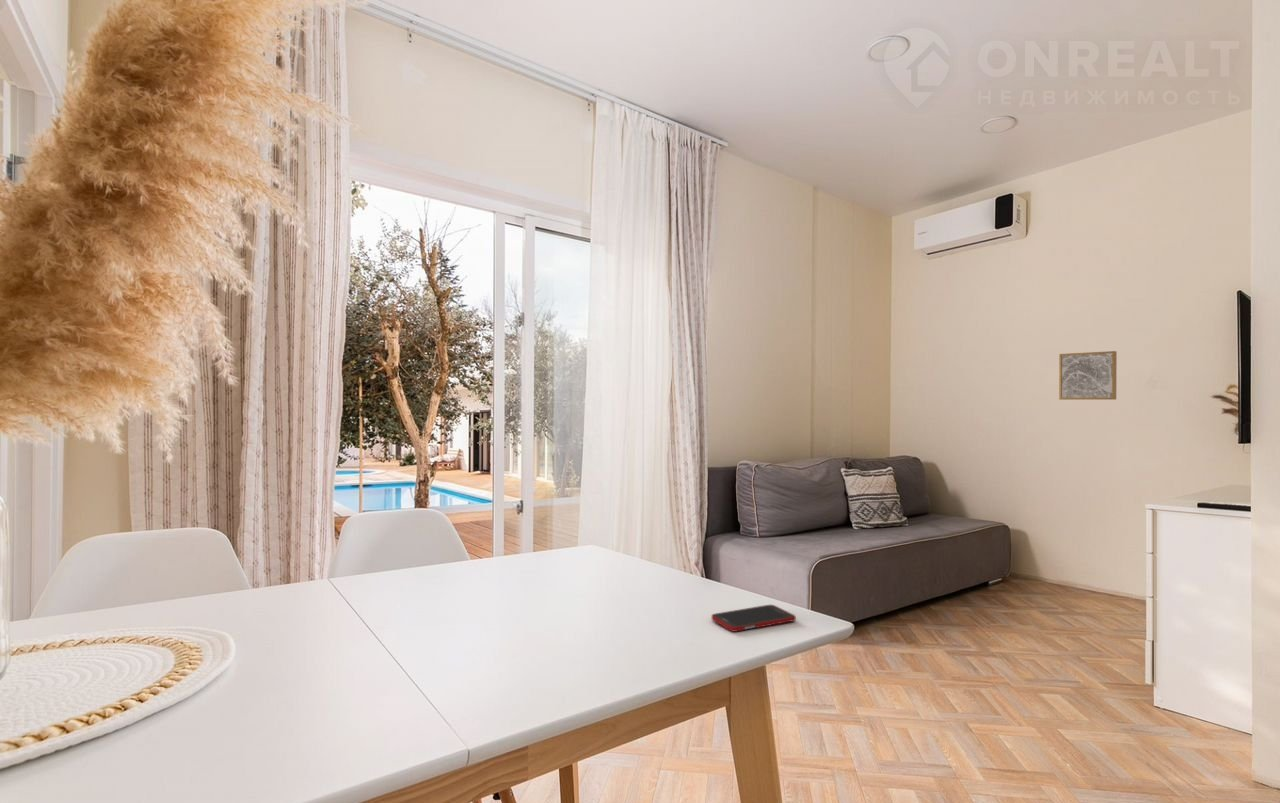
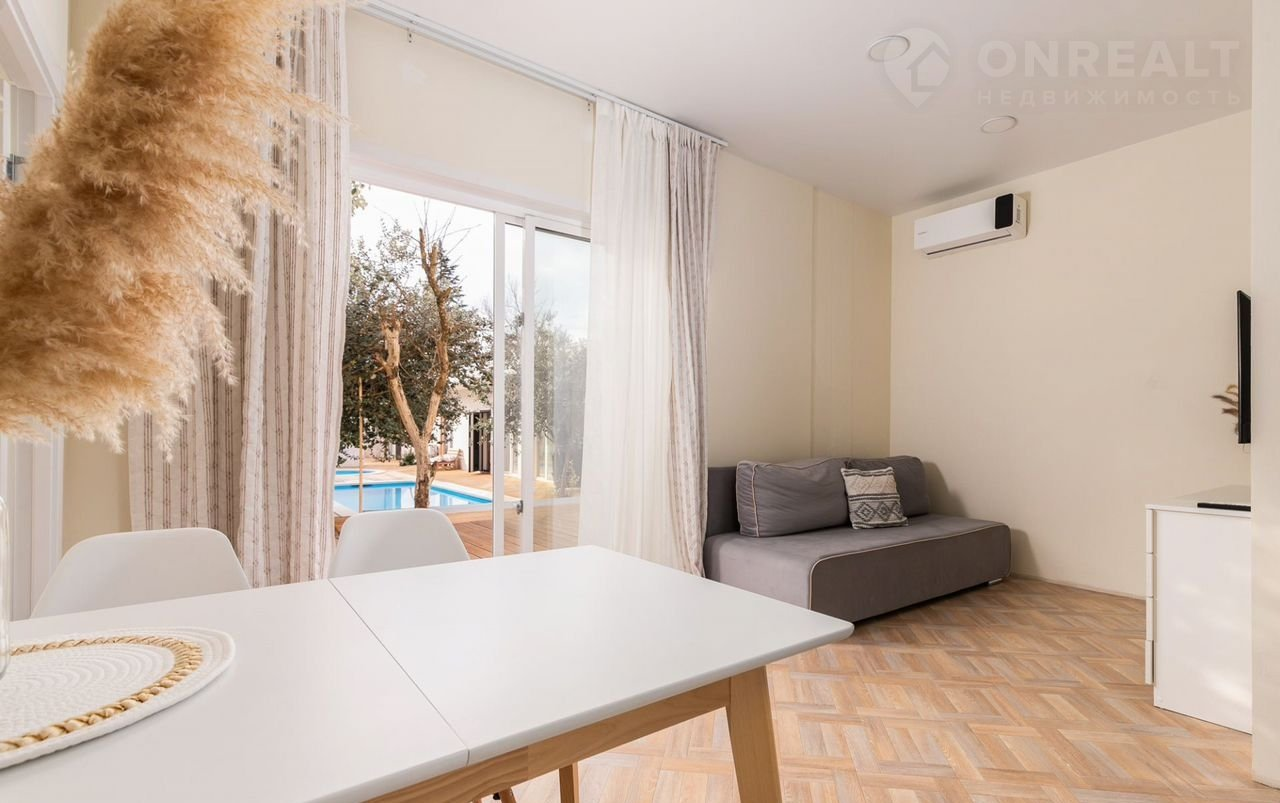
- cell phone (753, 617)
- wall art (1087, 376)
